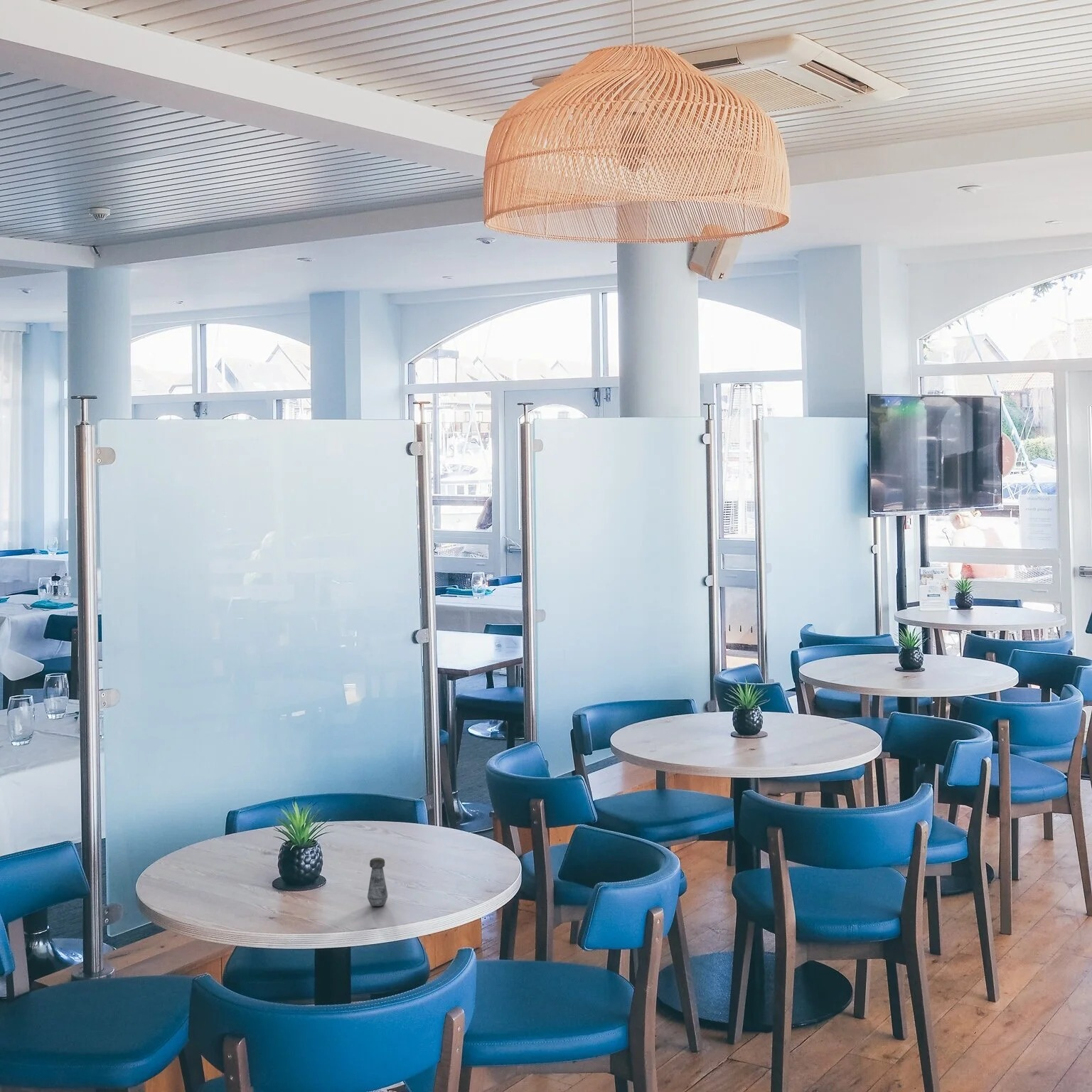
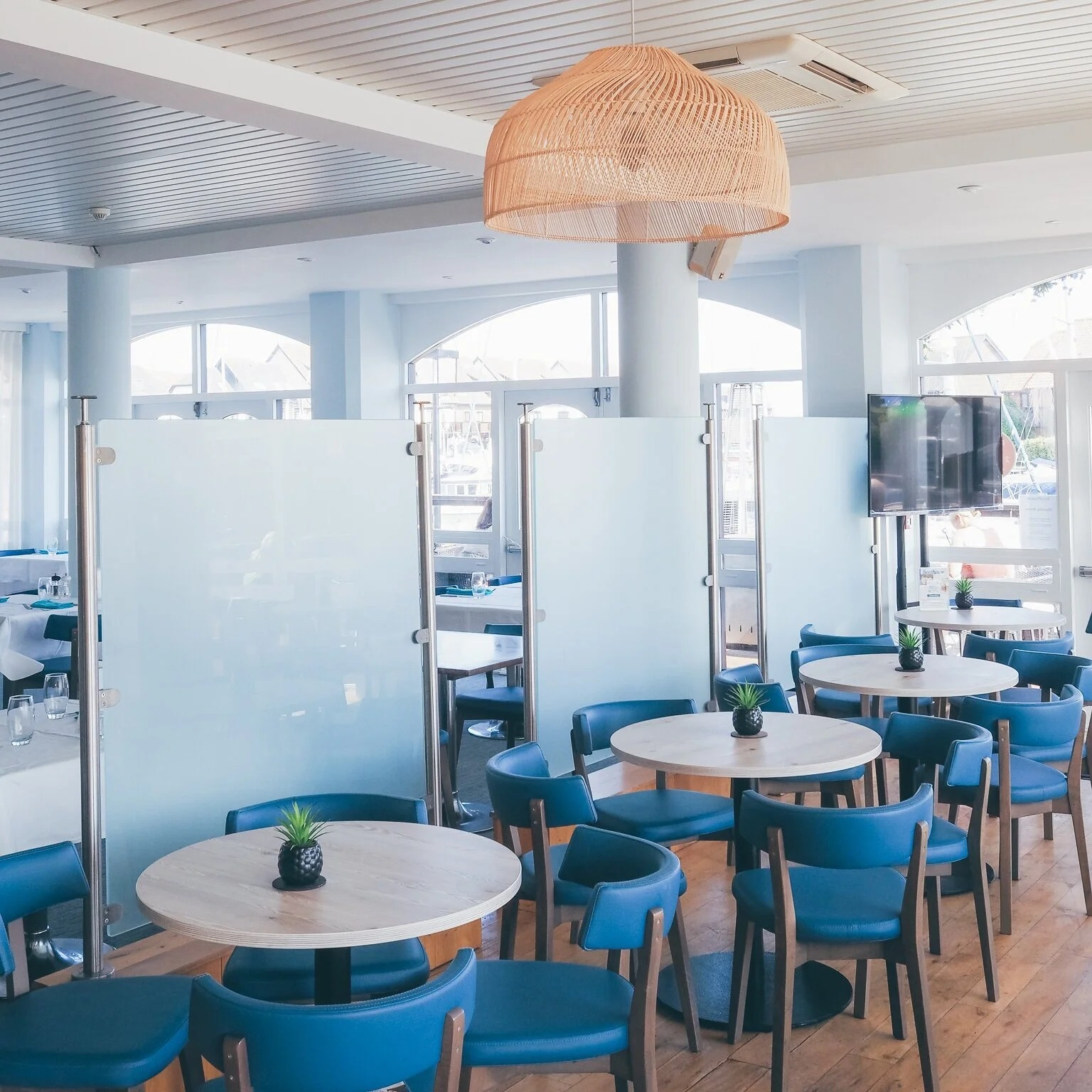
- salt shaker (377, 881)
